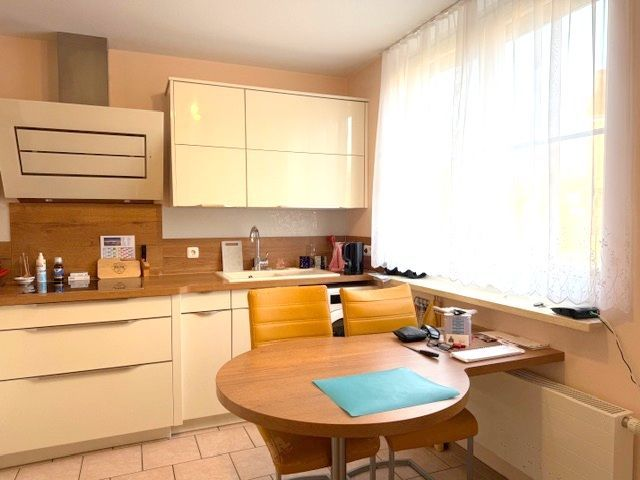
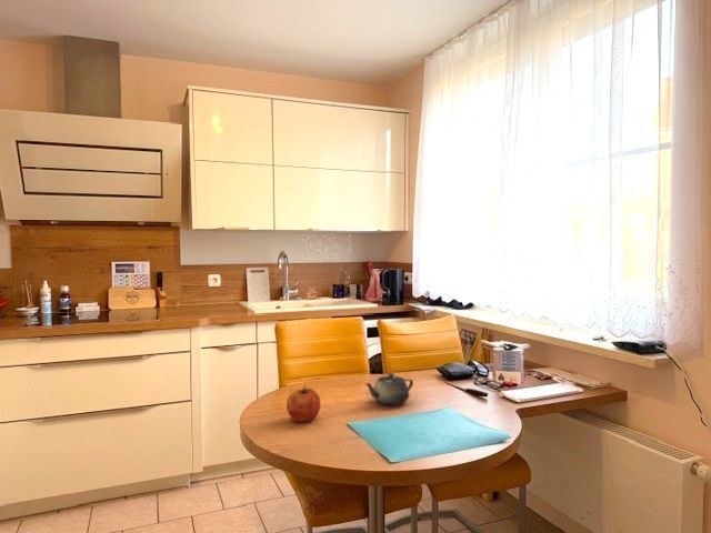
+ teapot (389, 388)
+ fruit (303, 403)
